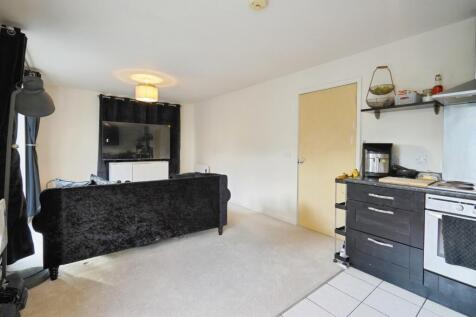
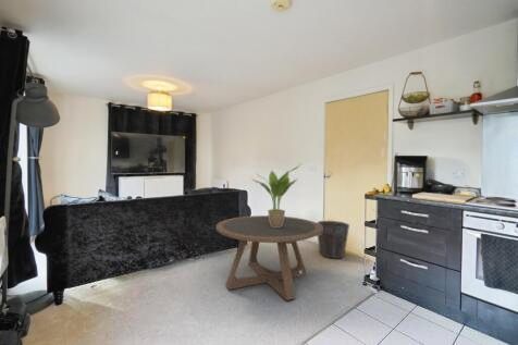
+ potted plant (279, 194)
+ waste bin (332, 238)
+ coffee table (278, 248)
